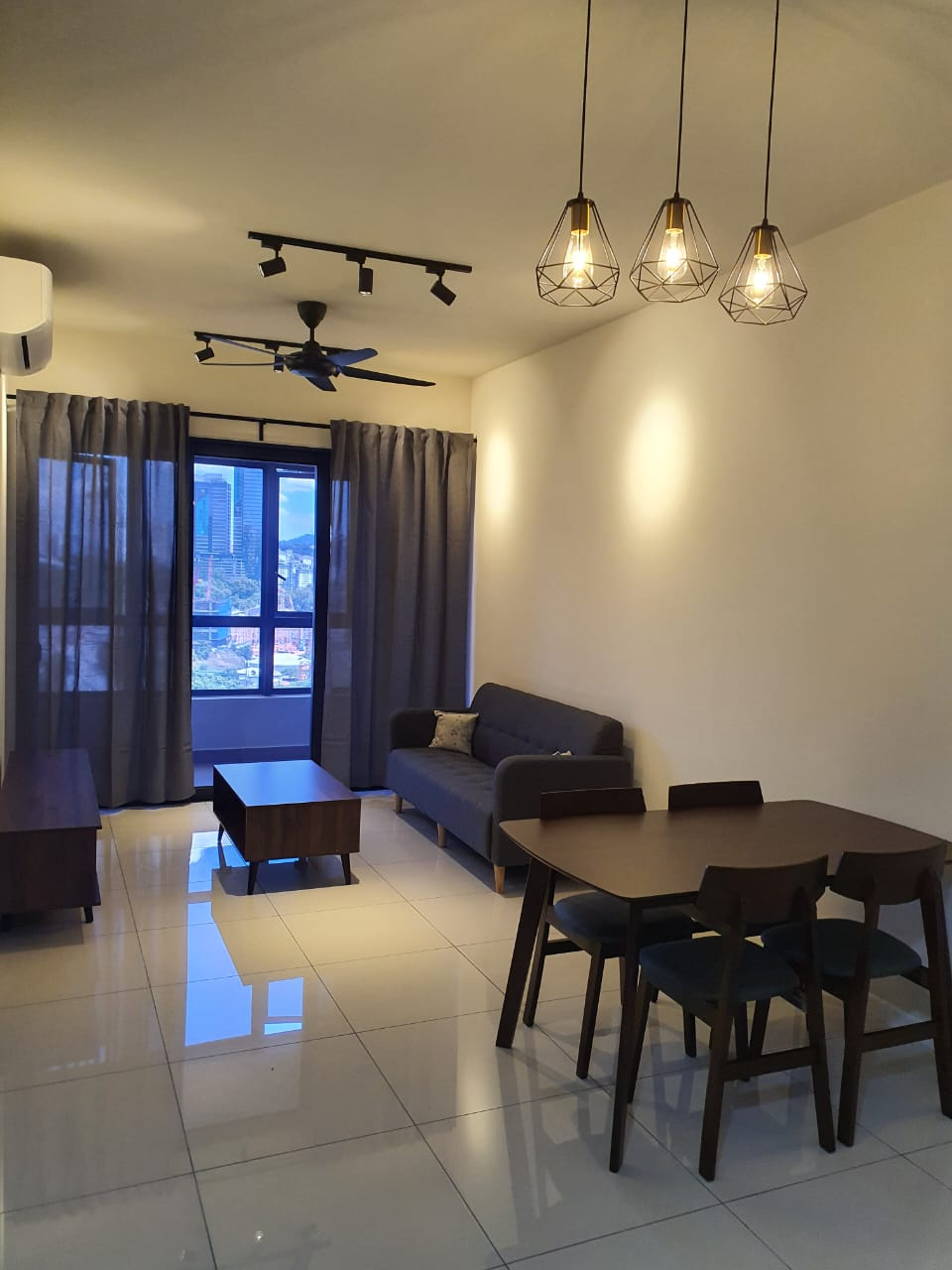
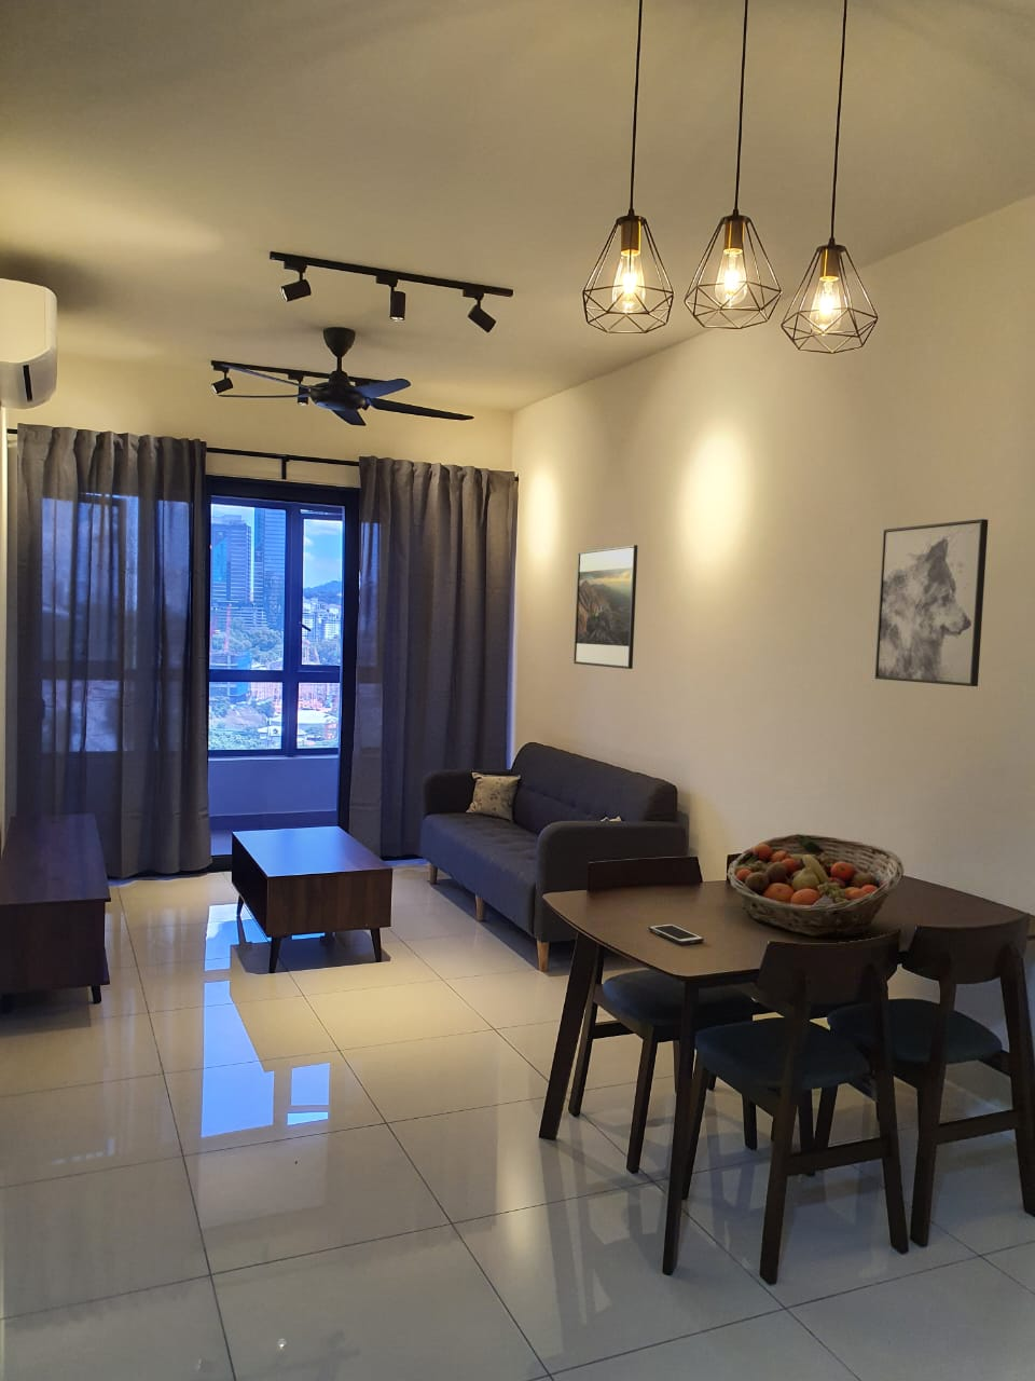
+ wall art (927, 604)
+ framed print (603, 608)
+ fruit basket (812, 883)
+ cell phone (675, 933)
